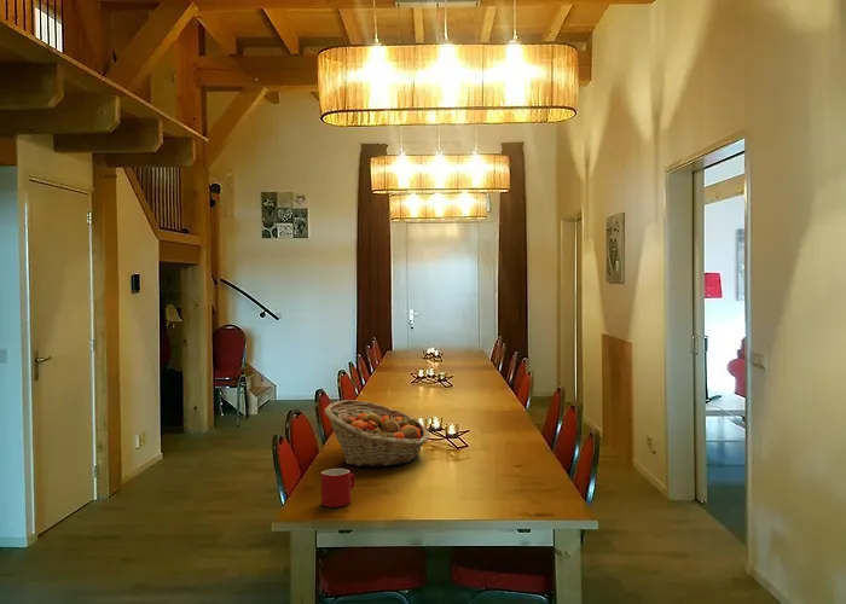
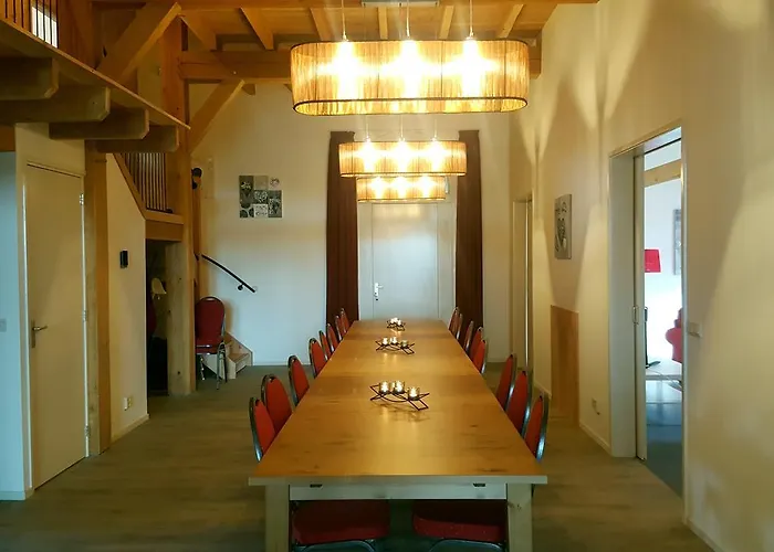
- fruit basket (377, 430)
- mug (340, 486)
